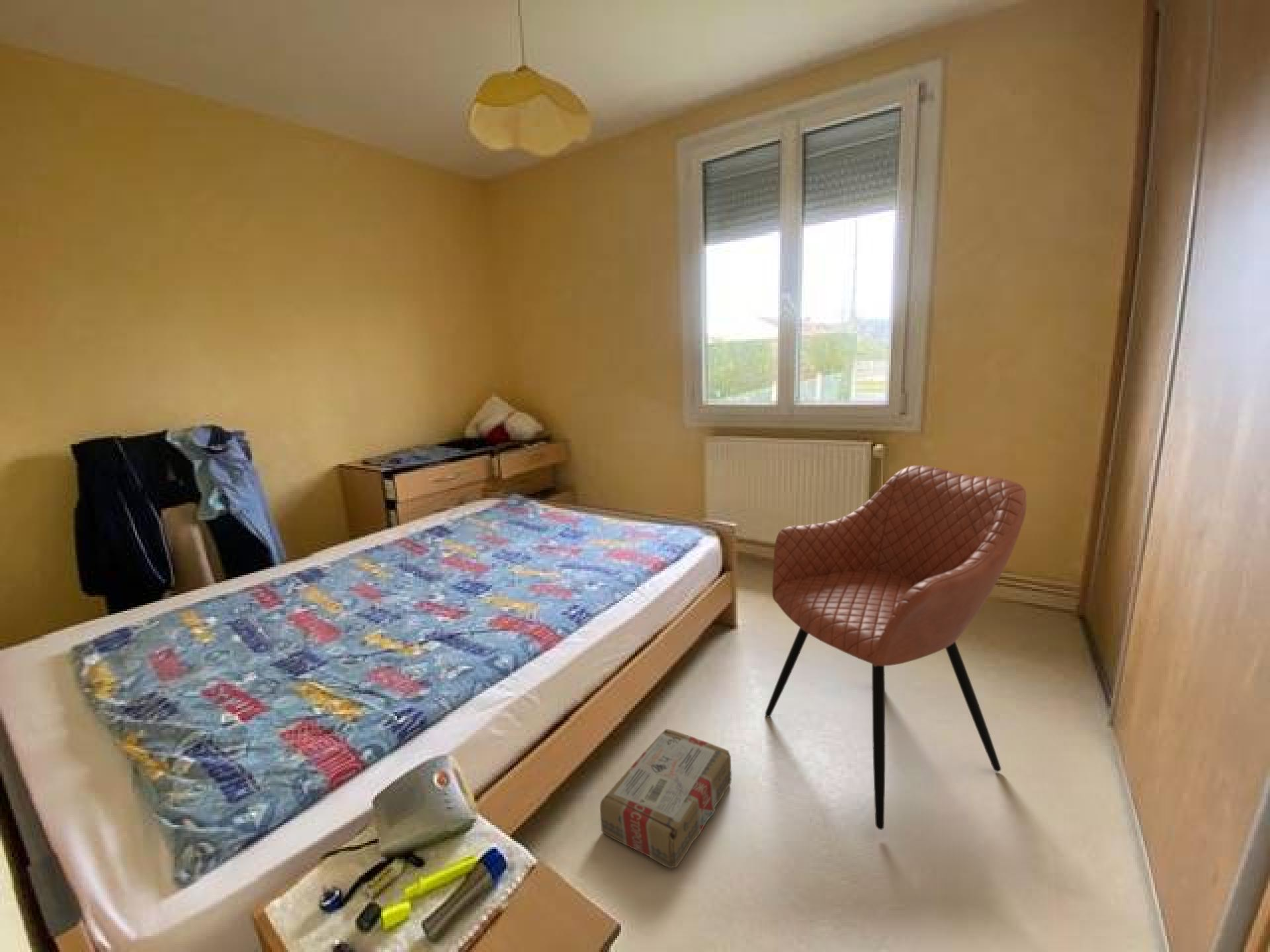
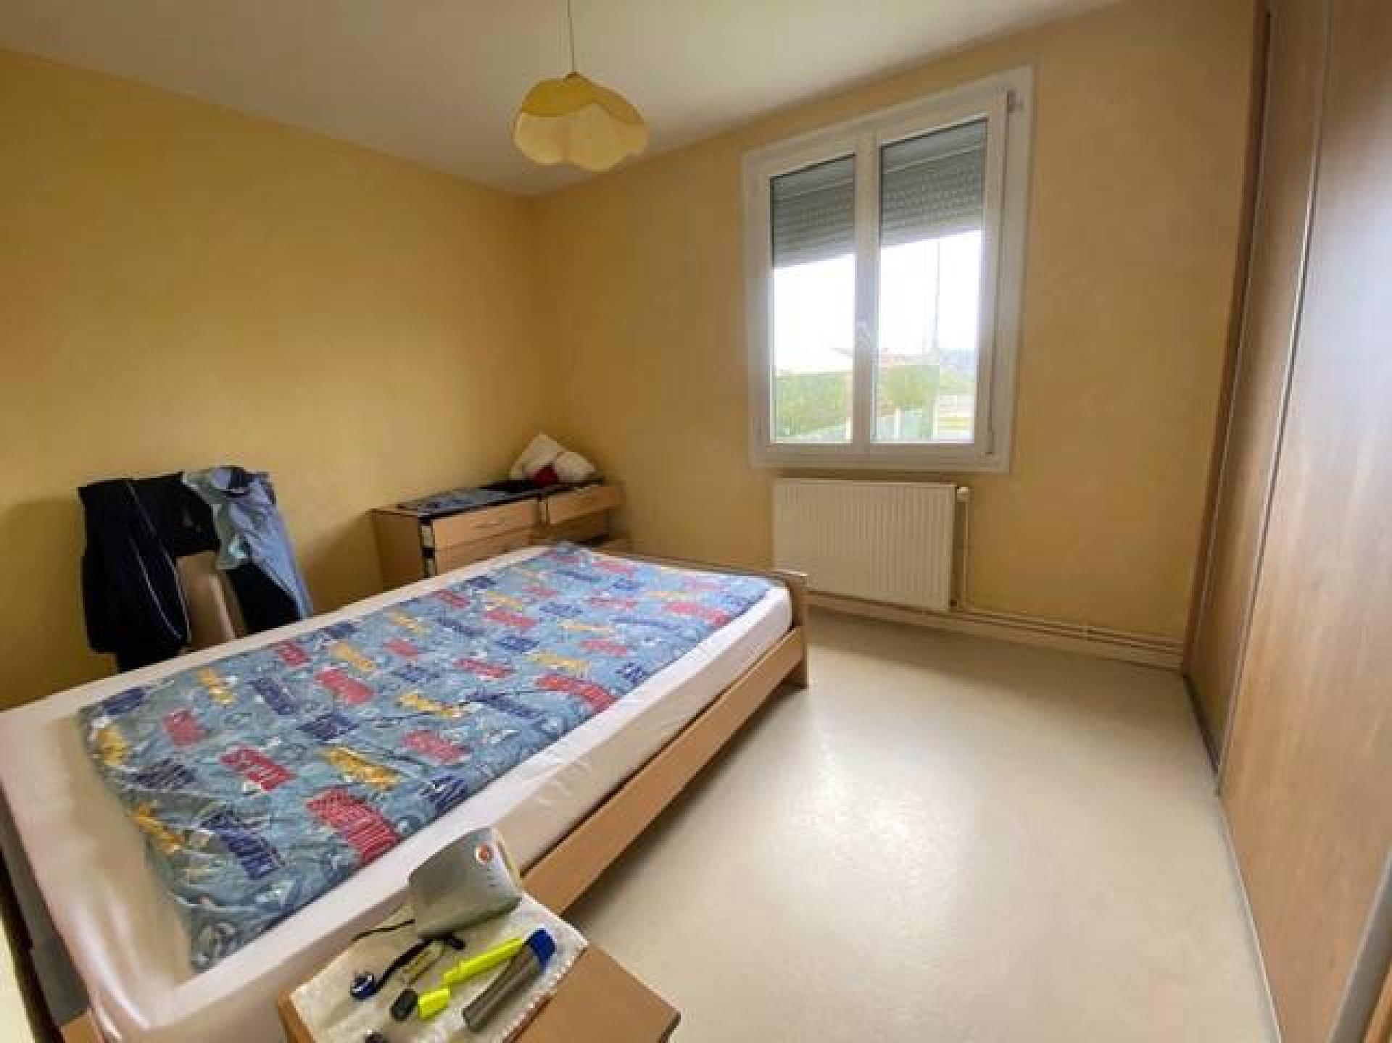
- armchair (886, 617)
- carton (670, 789)
